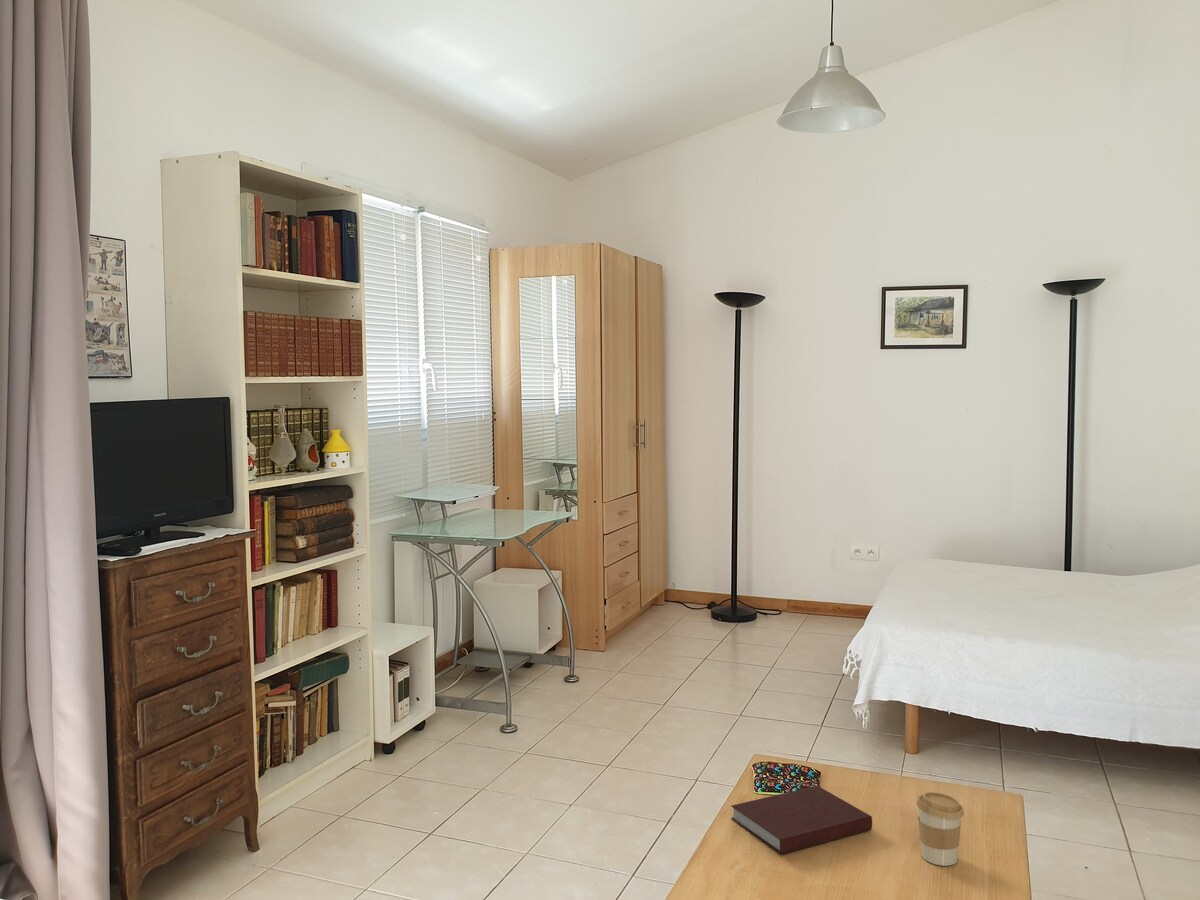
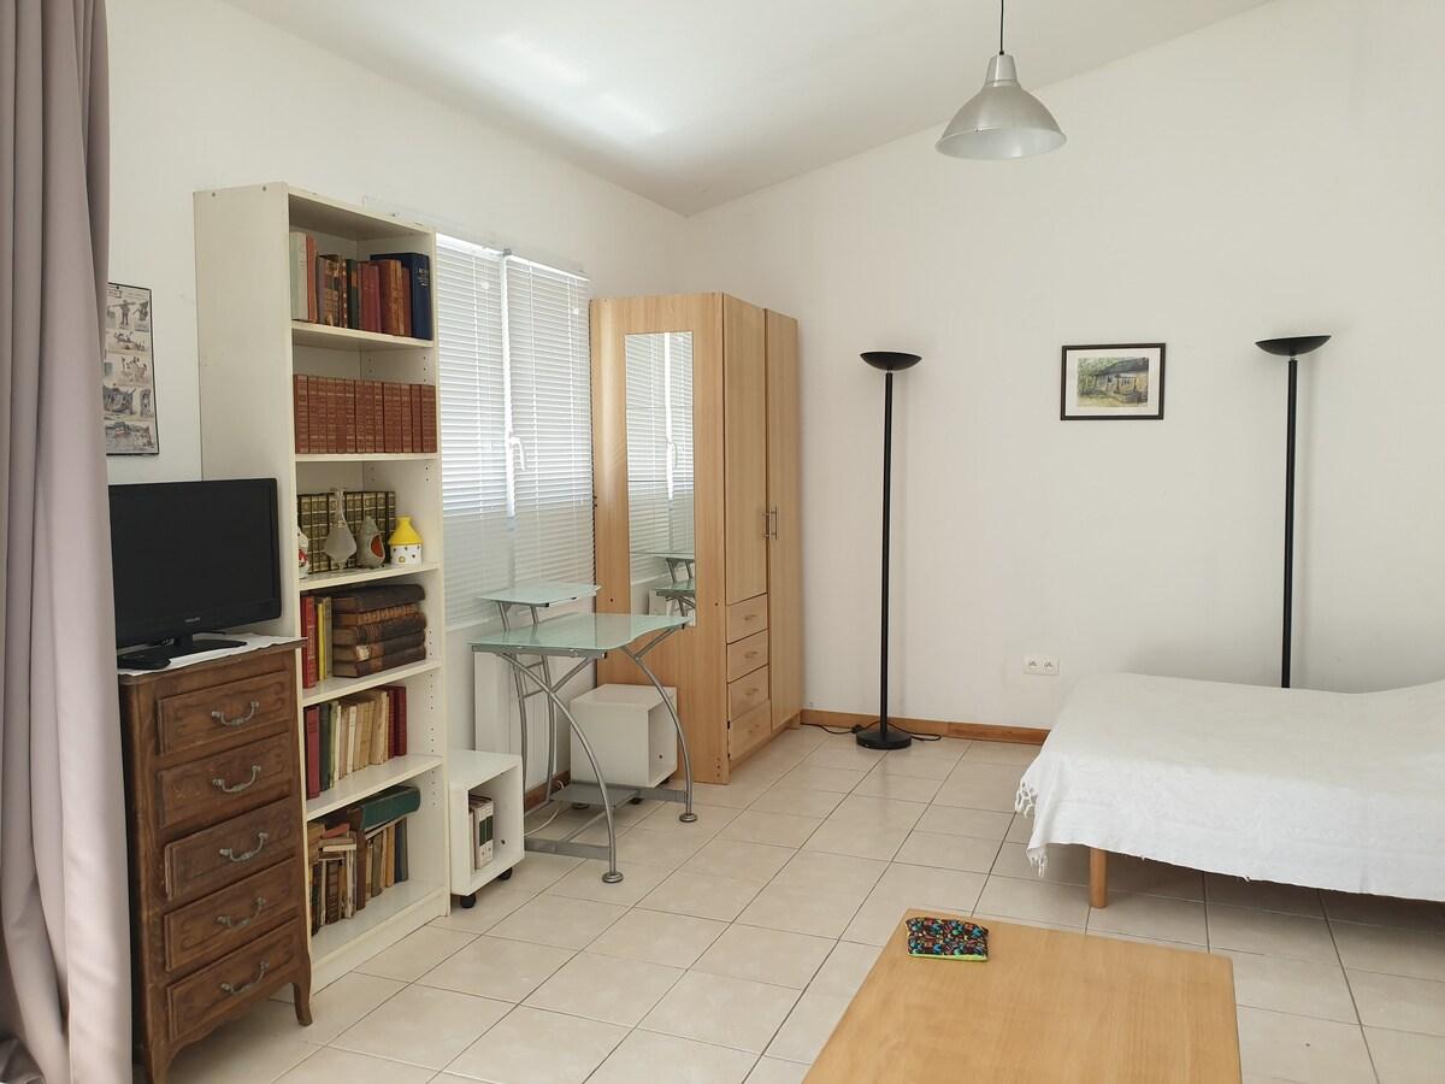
- notebook (800, 817)
- coffee cup (939, 827)
